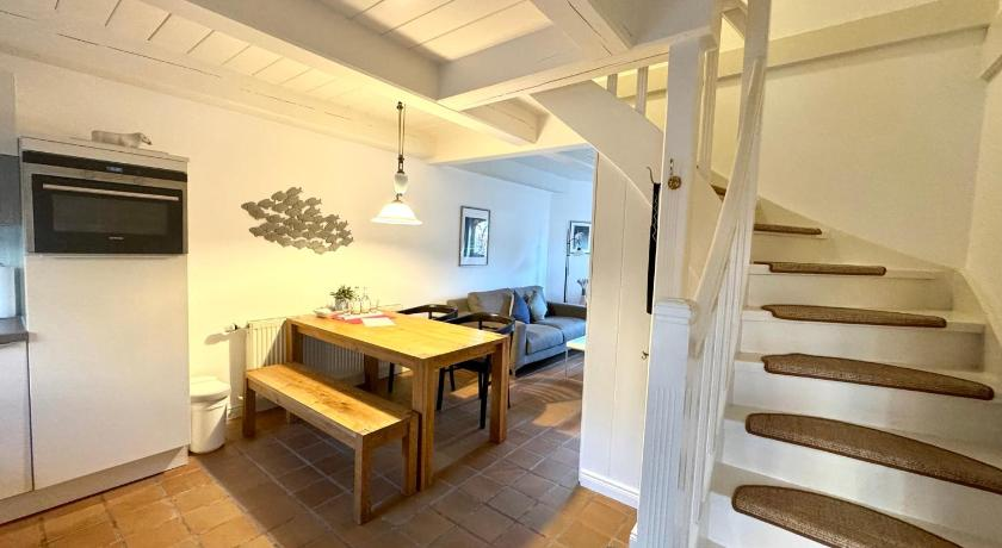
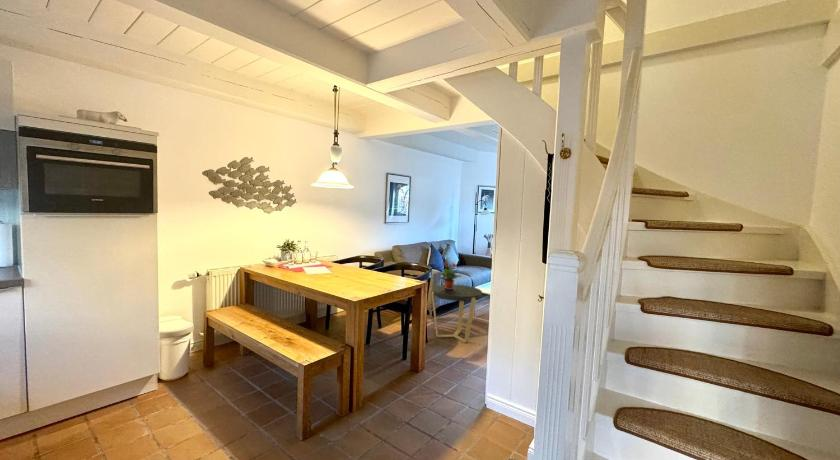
+ side table (458, 315)
+ potted plant (449, 275)
